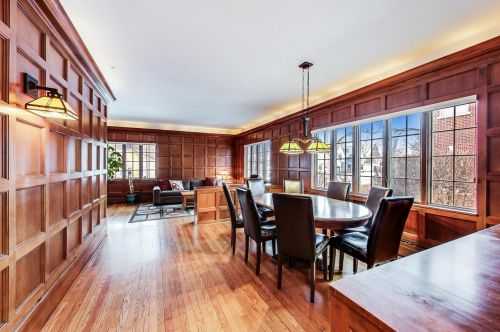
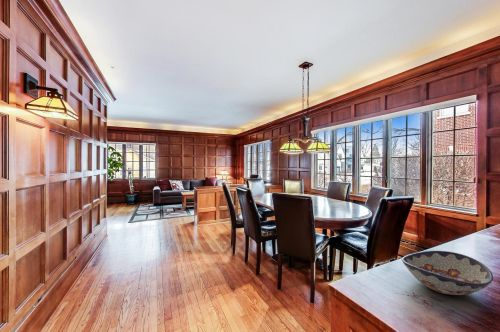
+ decorative bowl (443, 274)
